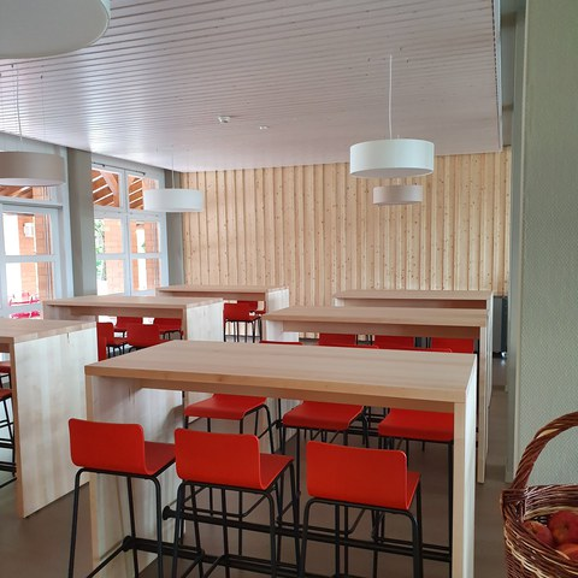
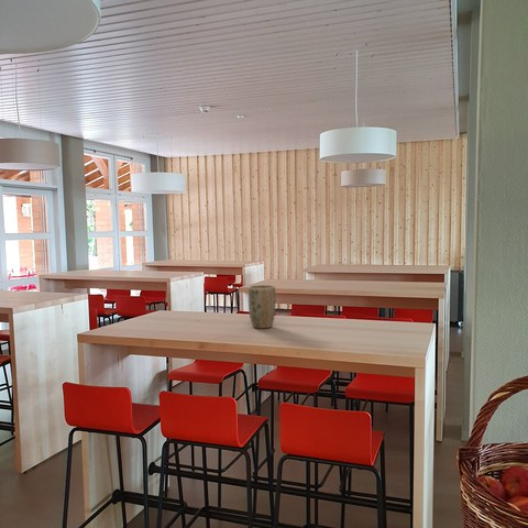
+ plant pot (262, 306)
